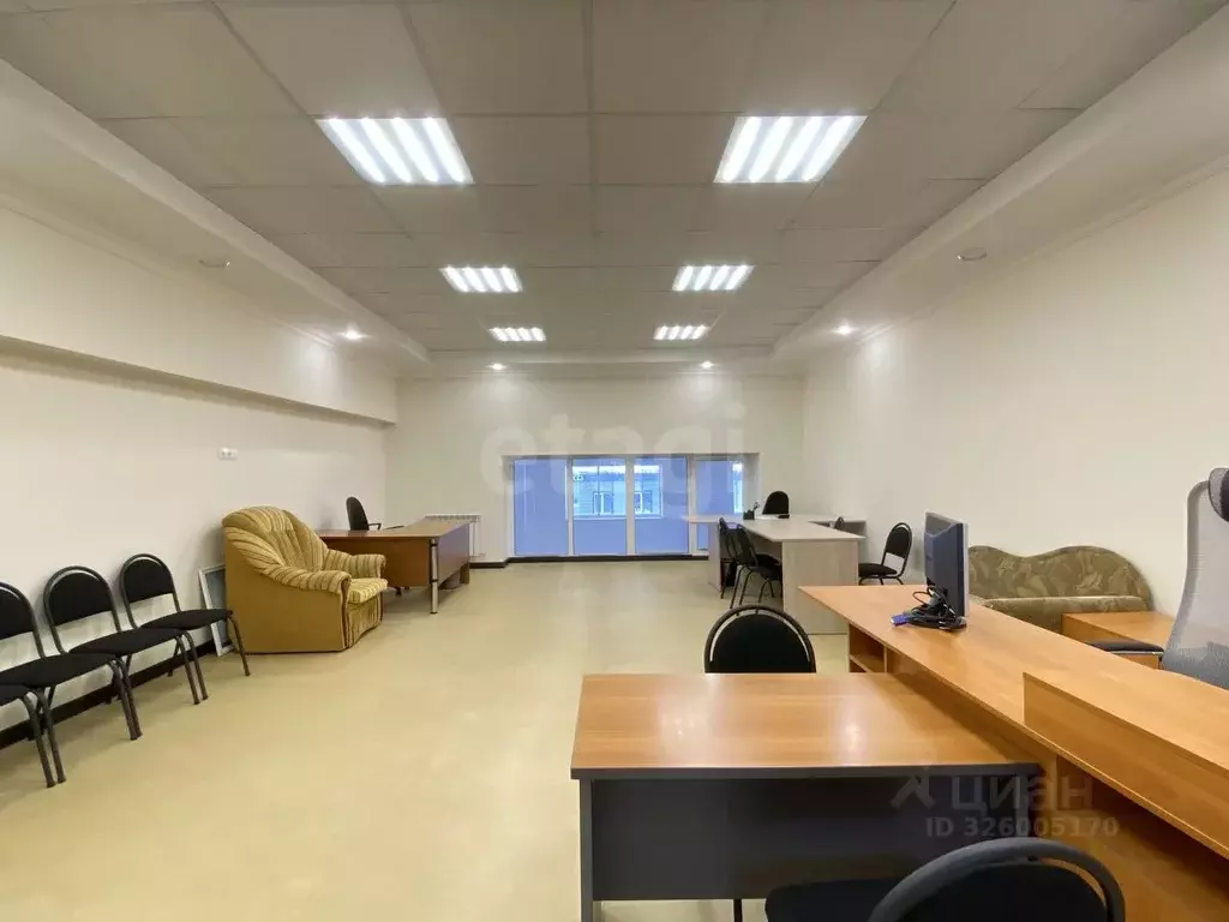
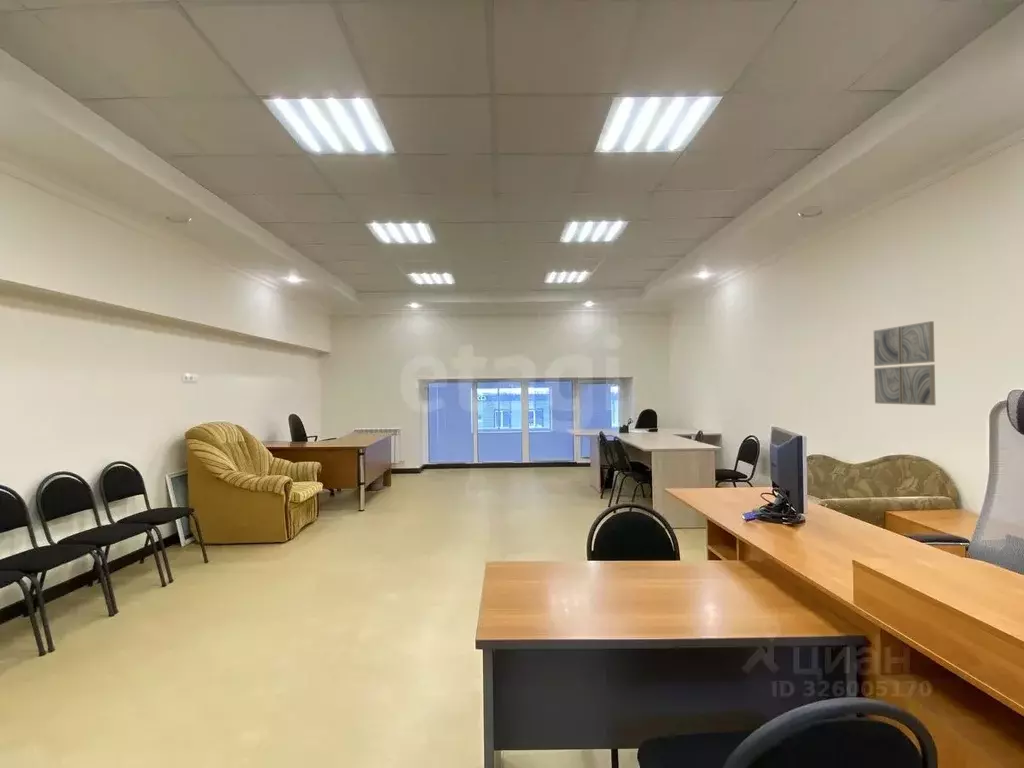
+ wall art (902, 366)
